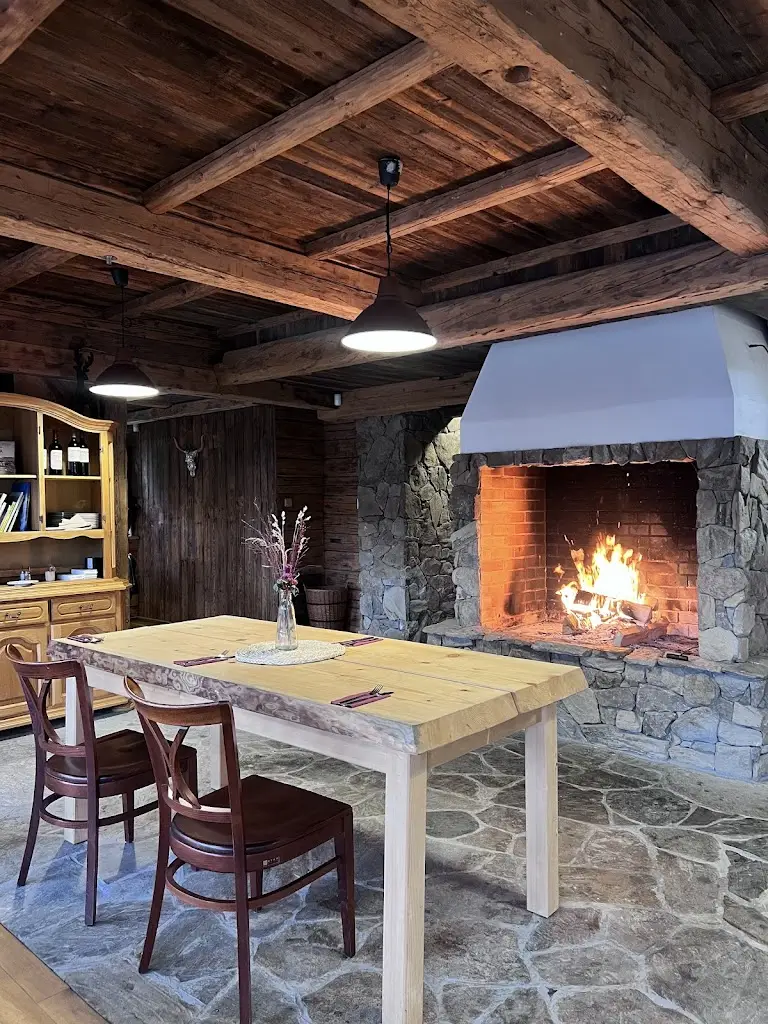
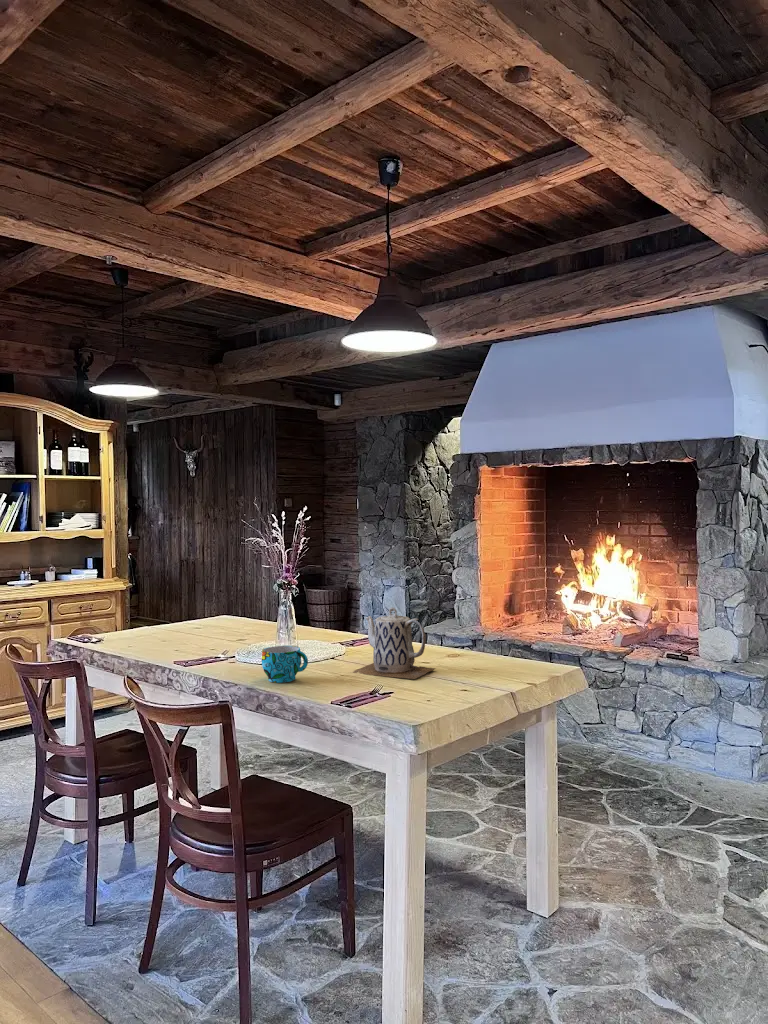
+ teapot (392, 639)
+ cup (284, 664)
